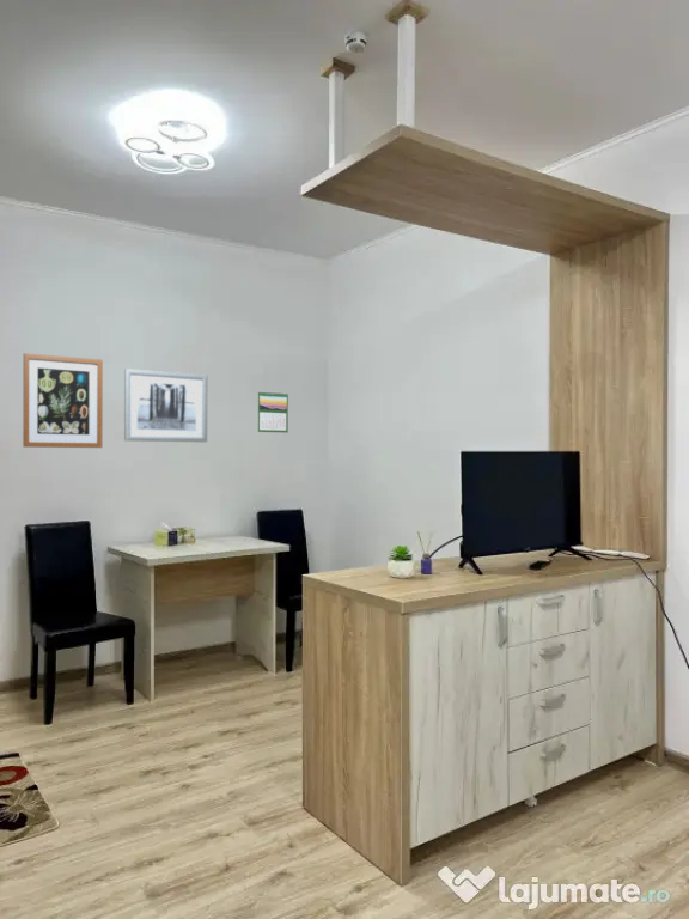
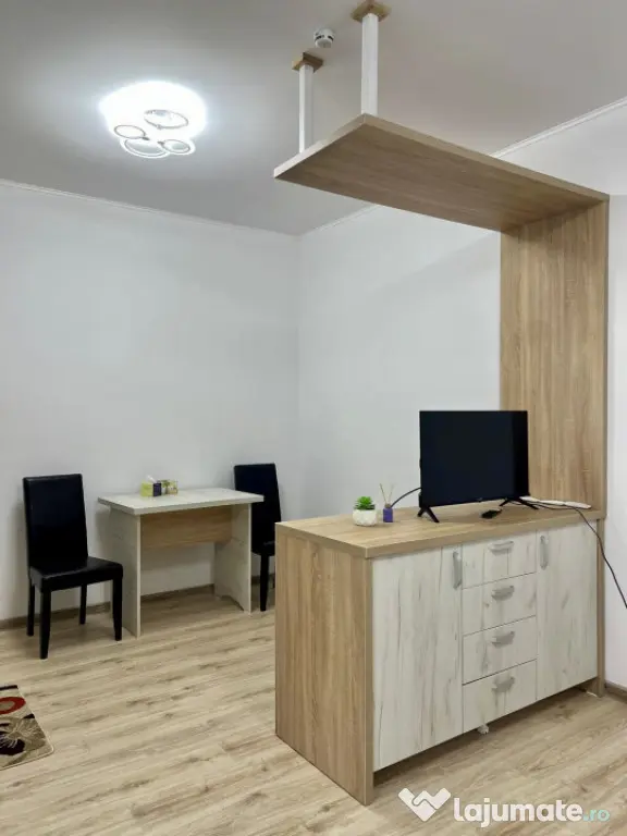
- wall art (63, 402)
- calendar (273, 412)
- wall art (166, 407)
